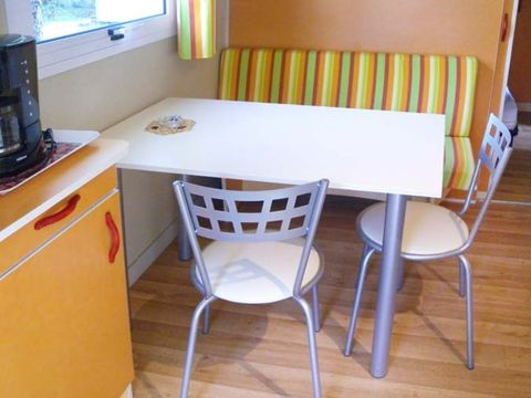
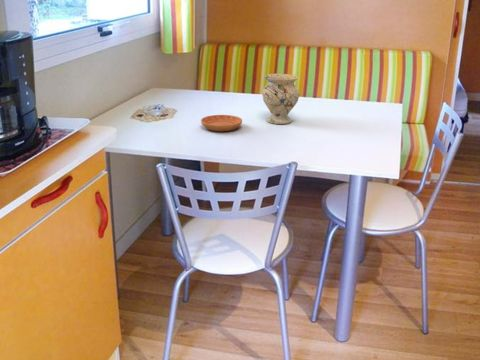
+ vase (280, 99)
+ saucer (221, 123)
